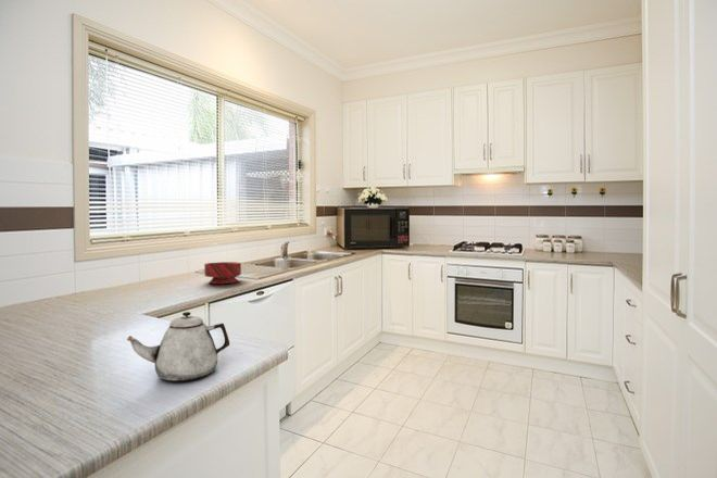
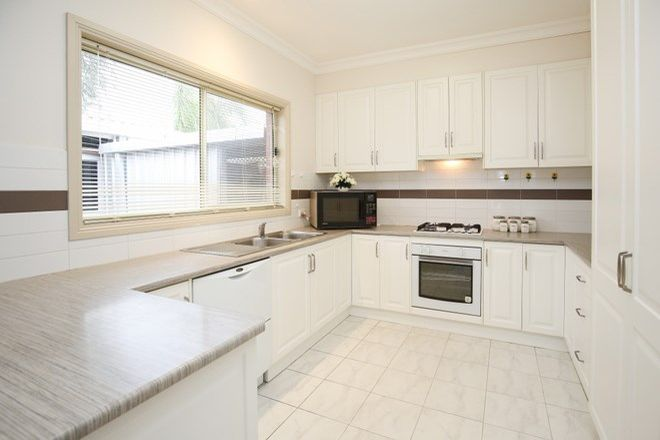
- teapot (180, 343)
- bowl (223, 273)
